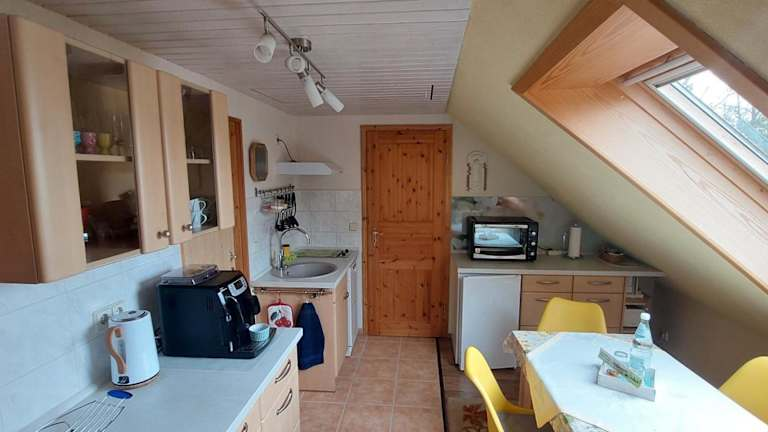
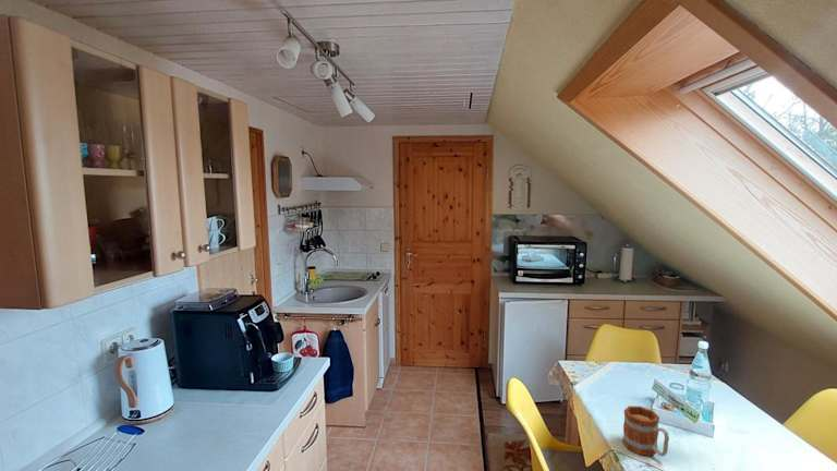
+ mug (646, 433)
